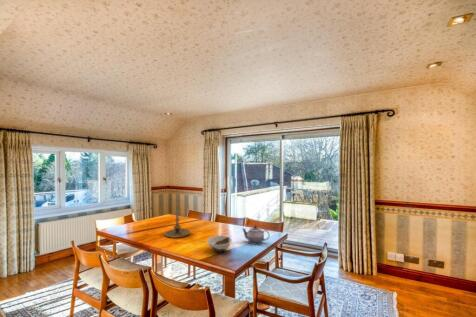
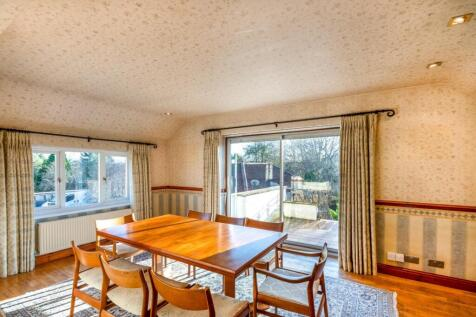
- bowl (219, 245)
- teapot (255, 234)
- candle holder (177, 220)
